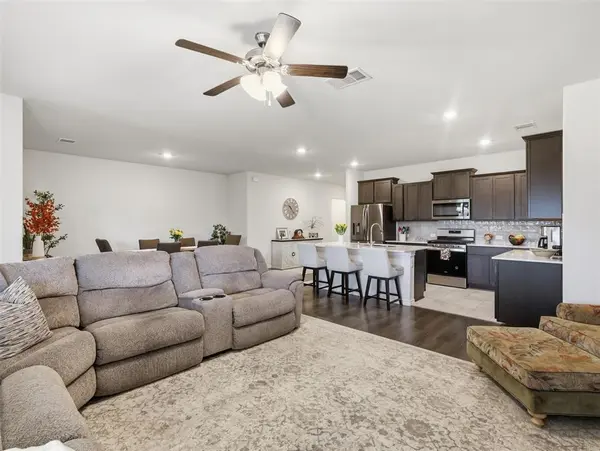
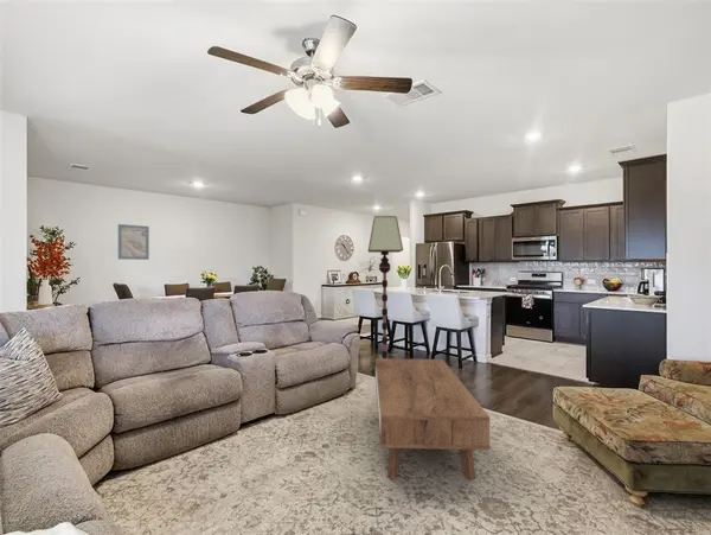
+ coffee table (421, 412)
+ floor lamp (384, 294)
+ wall art (133, 242)
